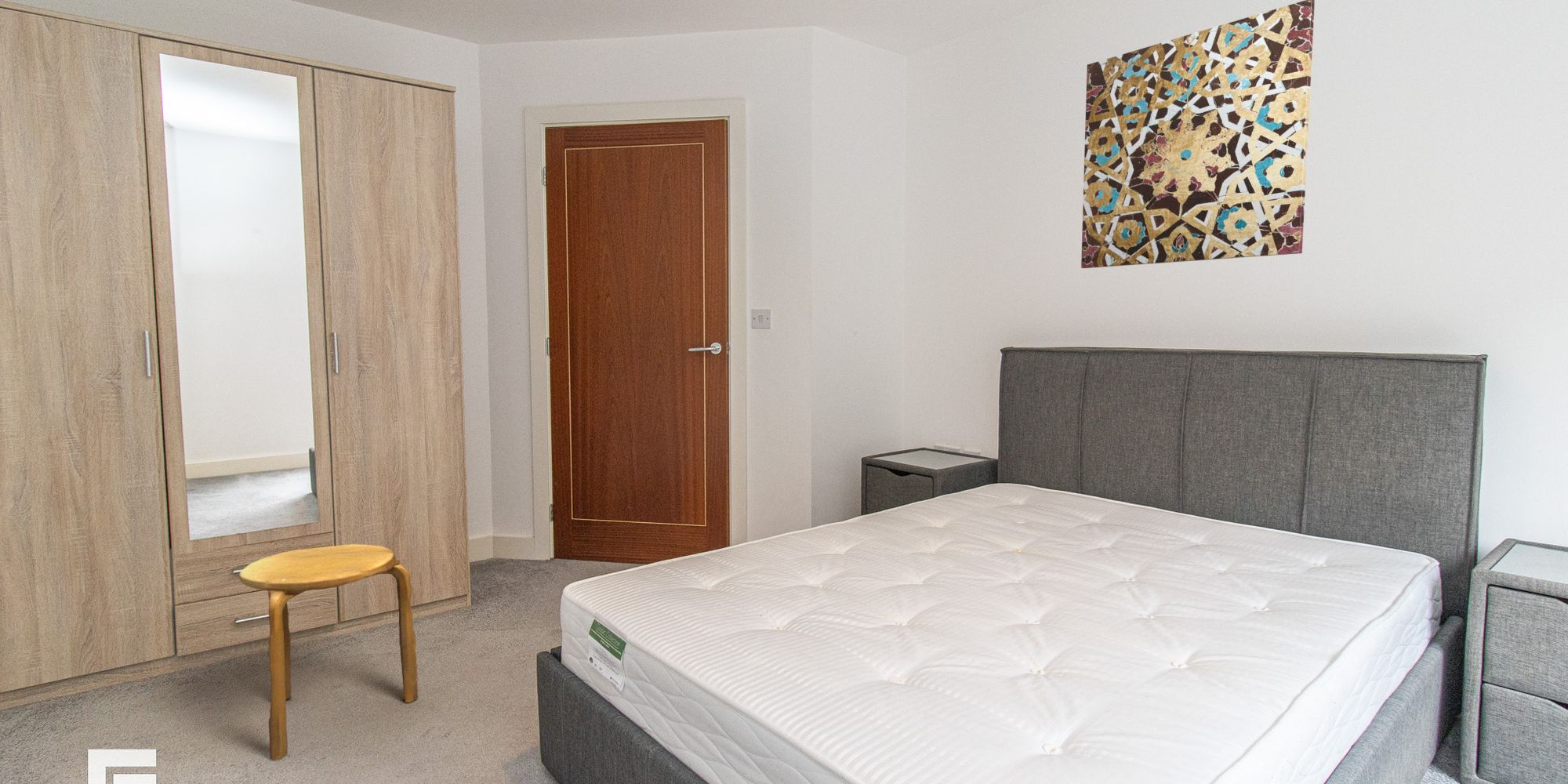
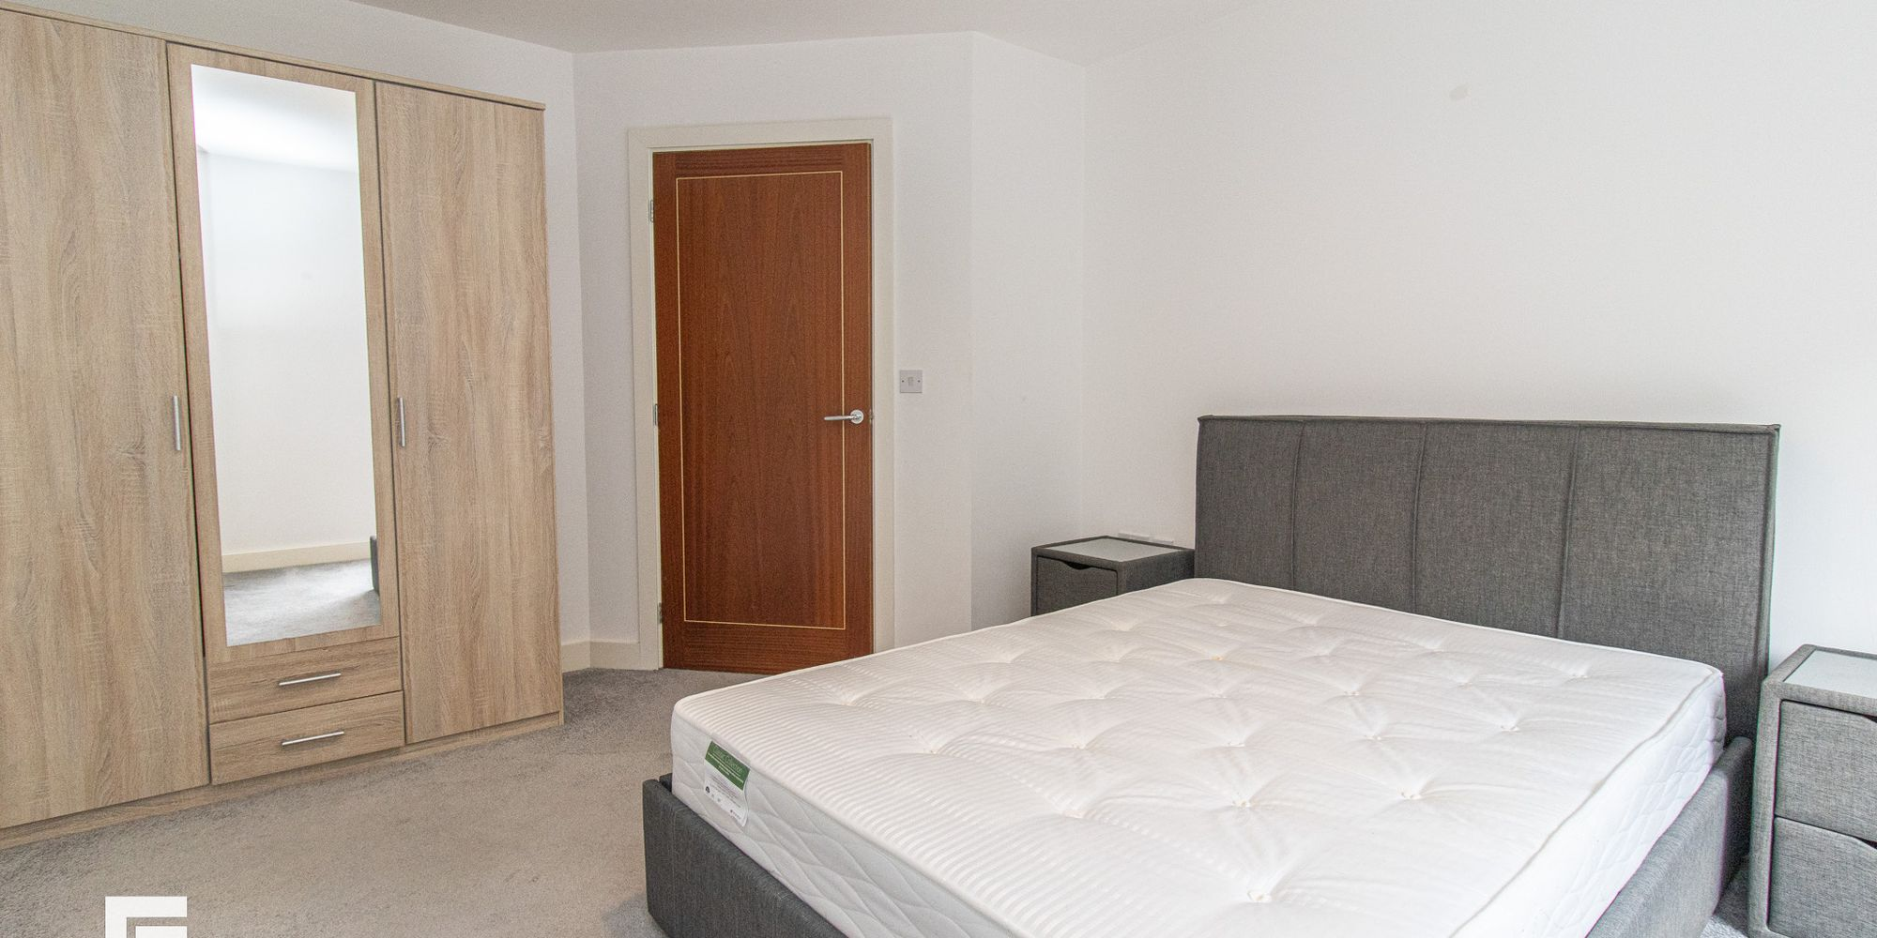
- wall art (1184, 150)
- stool (290, 640)
